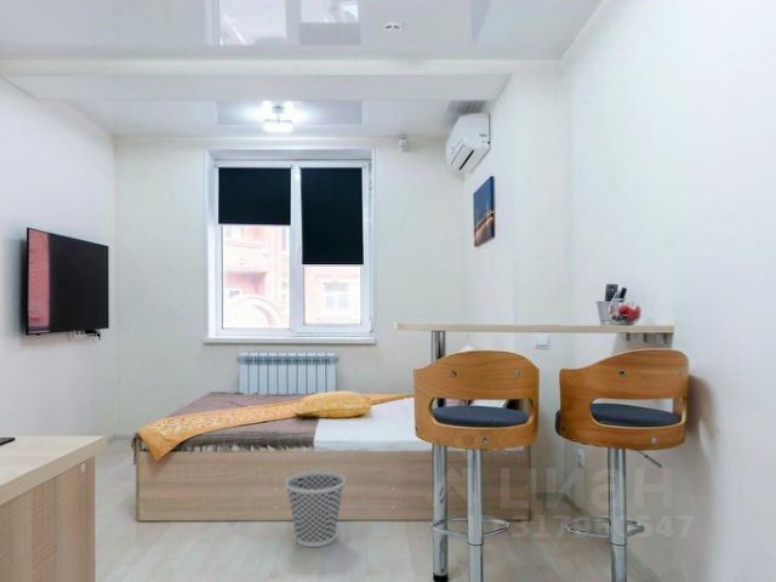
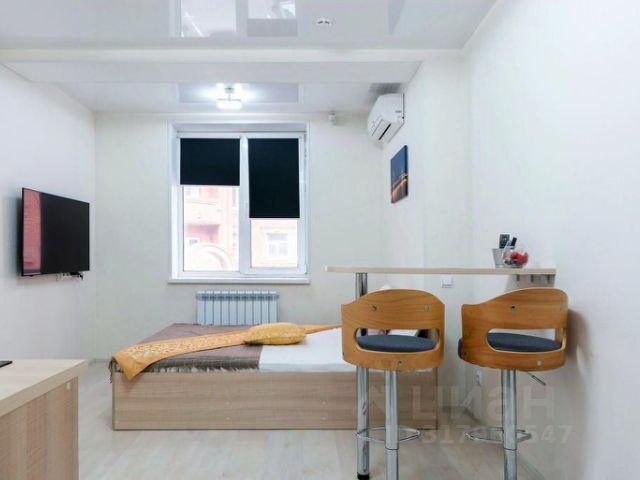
- wastebasket (315, 509)
